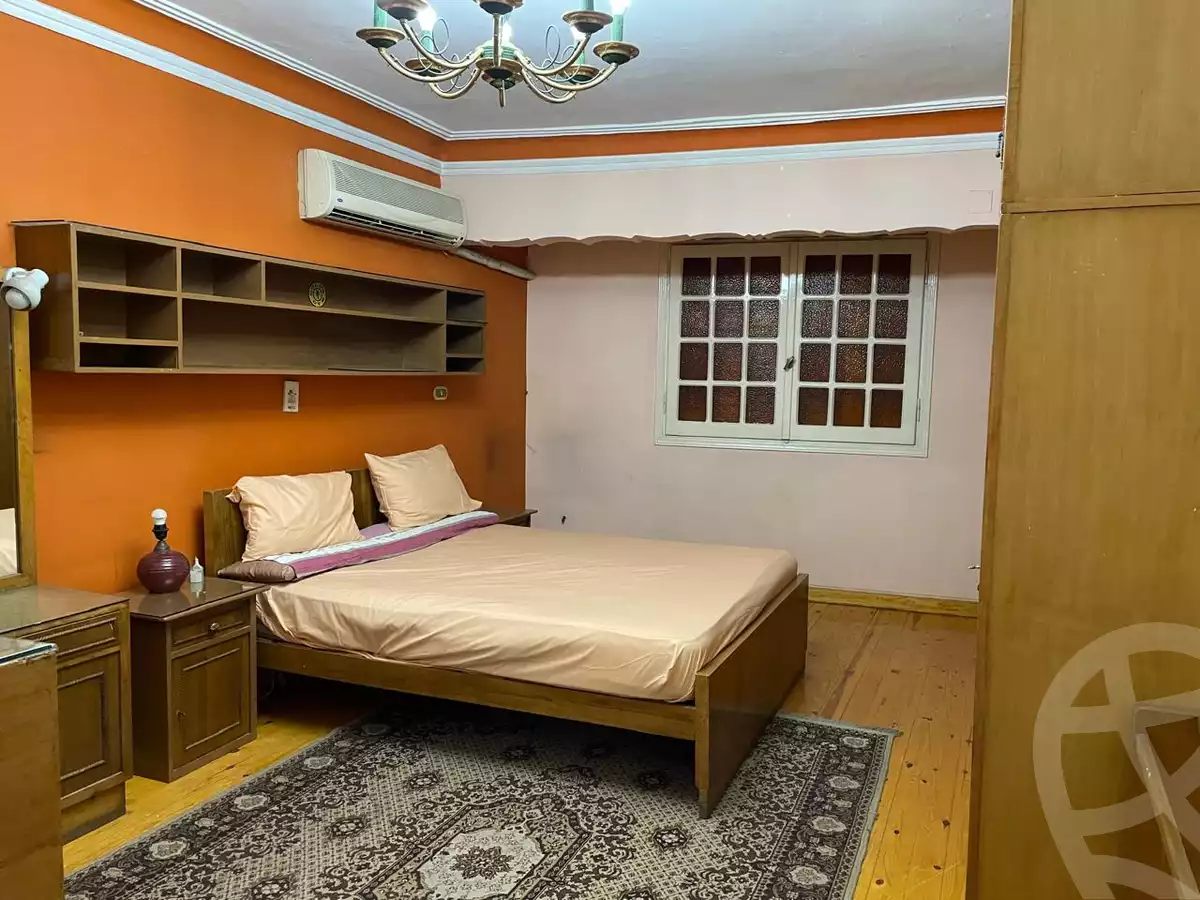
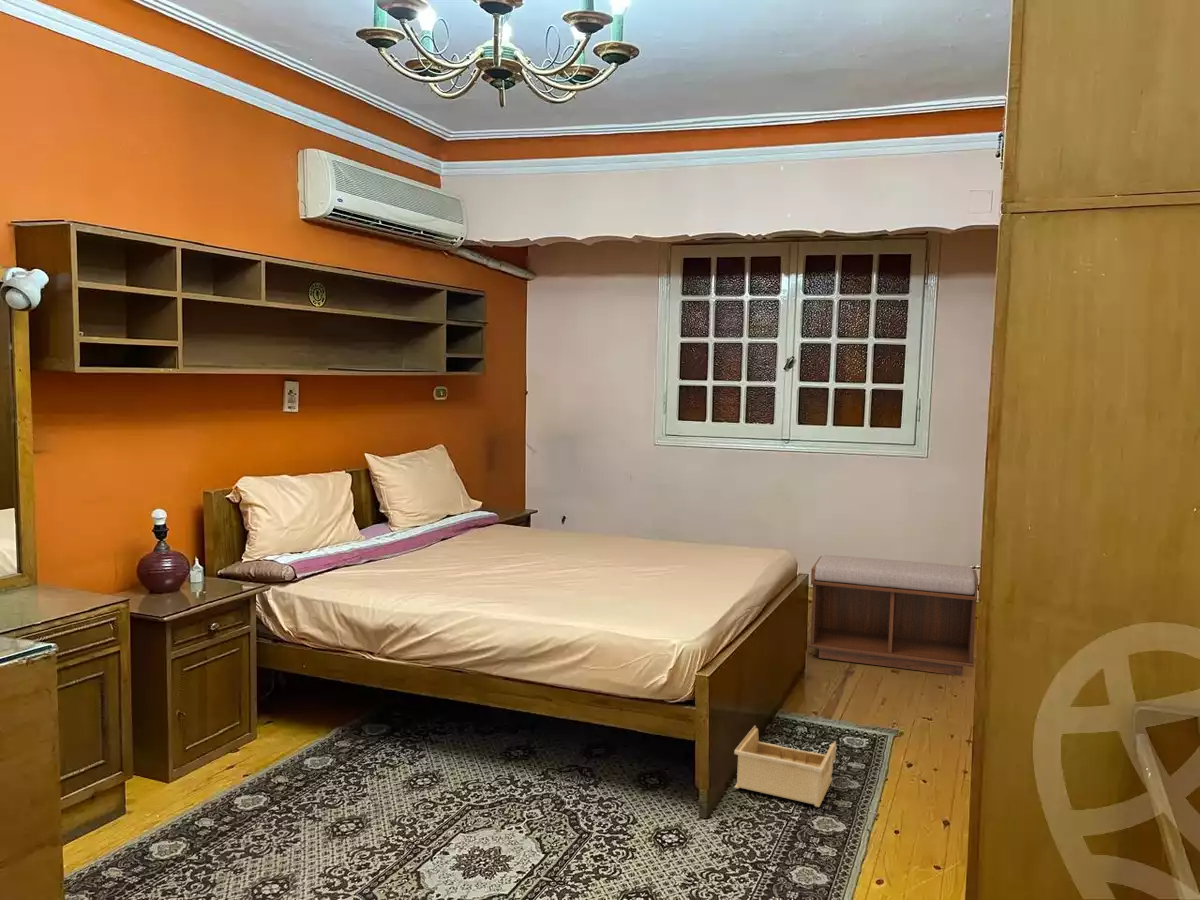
+ storage bin (786, 762)
+ bench (892, 611)
